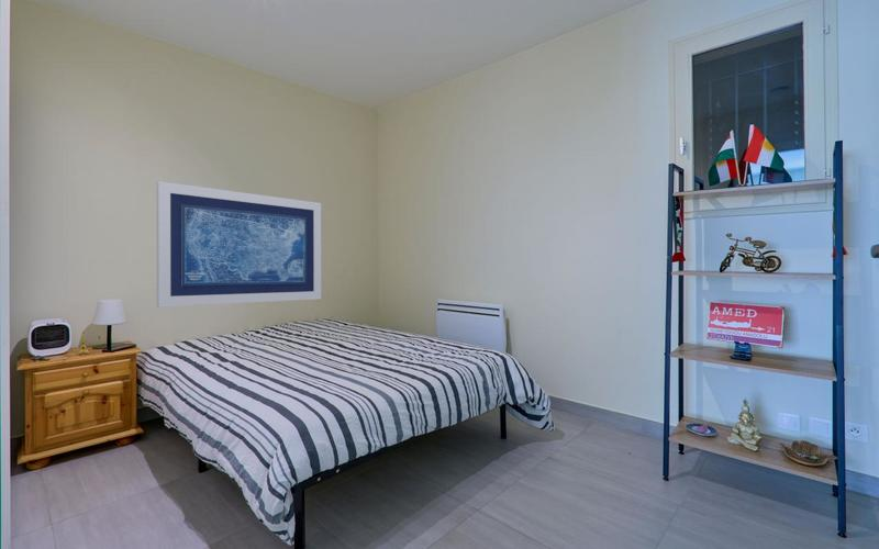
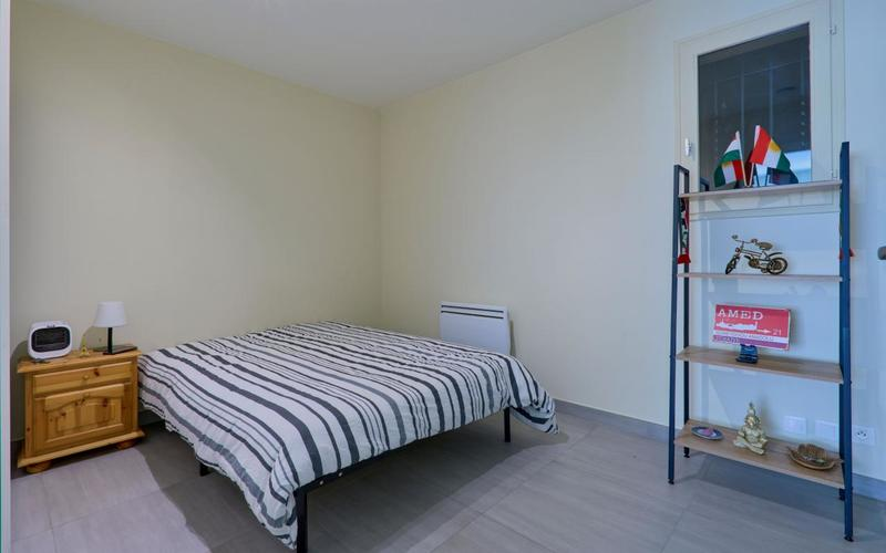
- wall art (249, 248)
